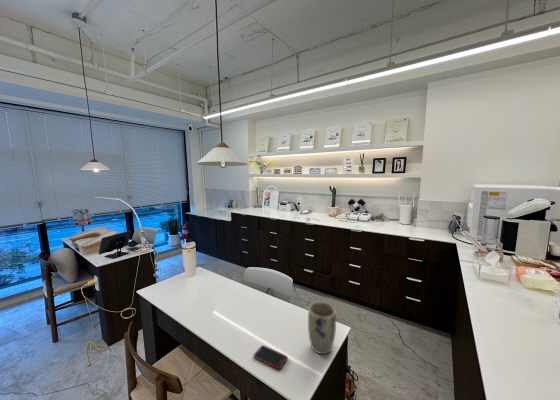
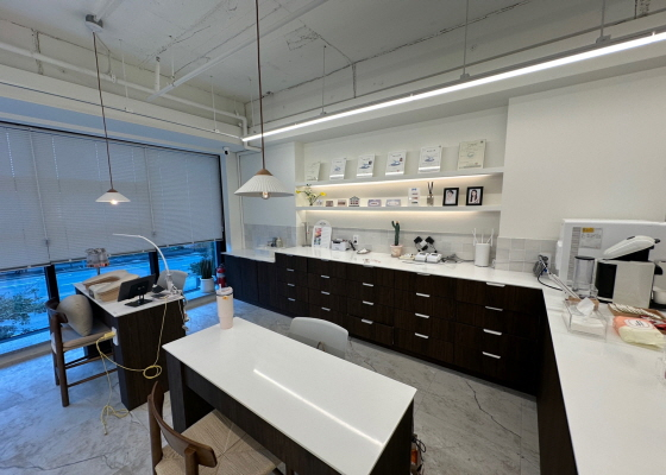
- plant pot (321, 328)
- cell phone (270, 356)
